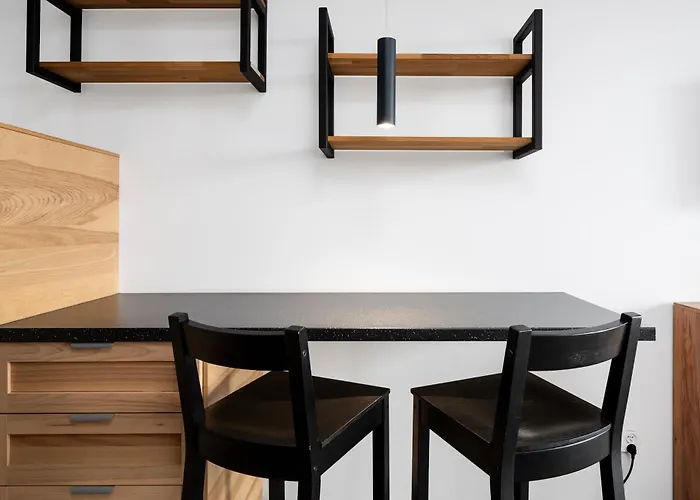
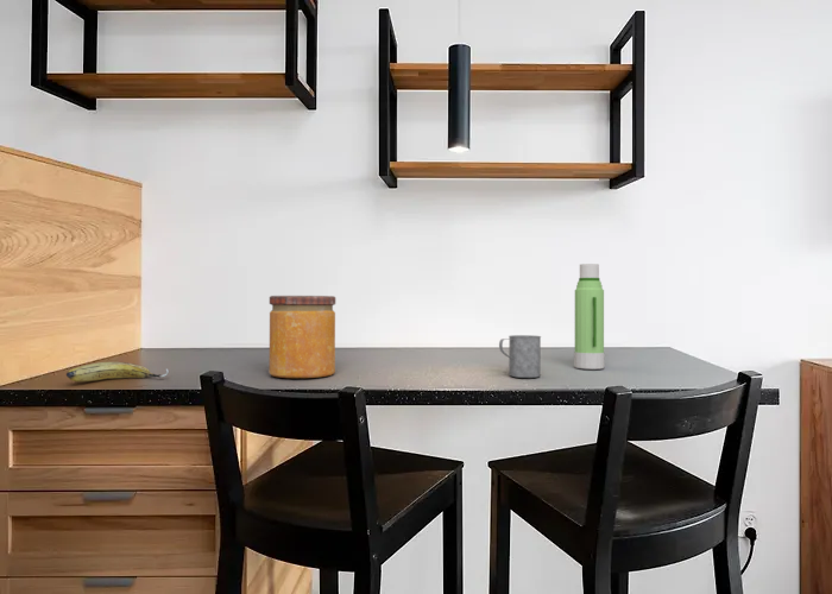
+ jar (302, 335)
+ mug (518, 356)
+ water bottle (588, 315)
+ fruit (116, 371)
